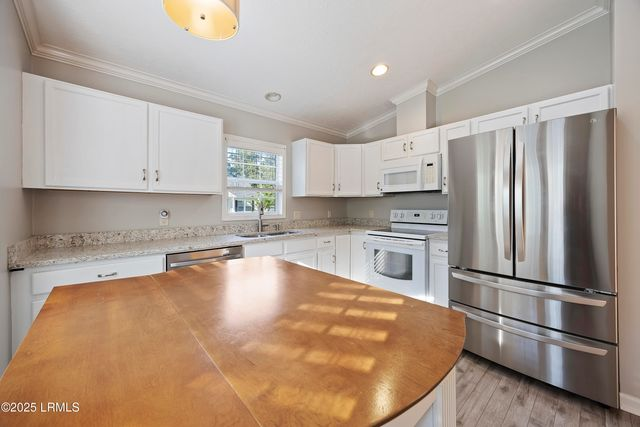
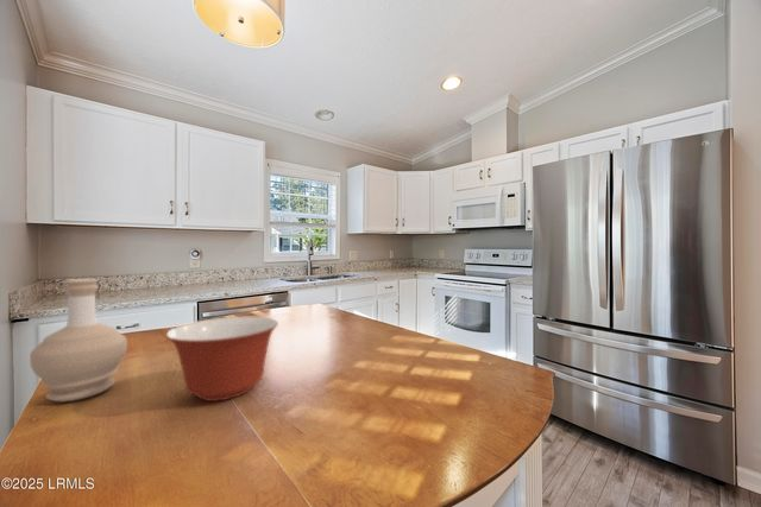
+ mixing bowl (226, 357)
+ bottle (82, 336)
